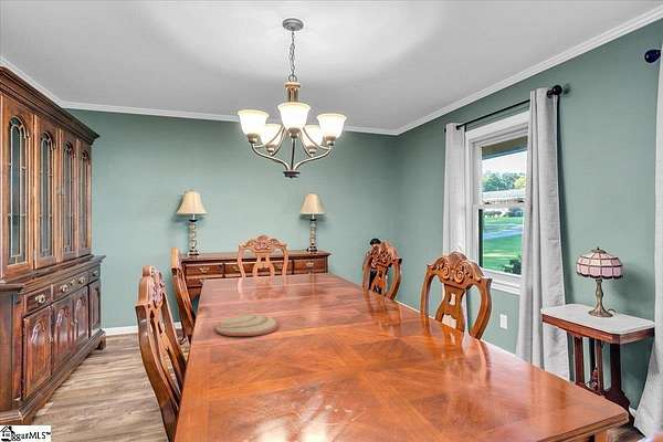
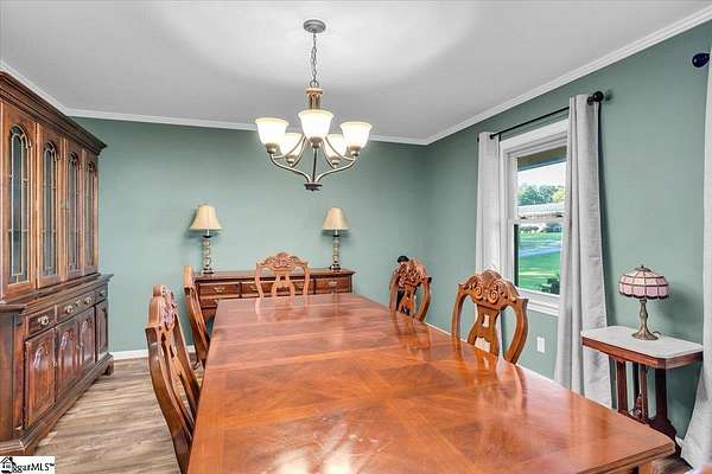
- plate (248, 323)
